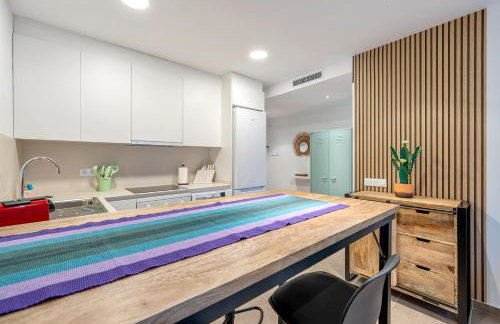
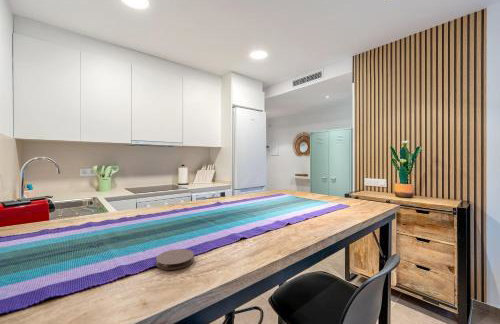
+ coaster (175, 258)
